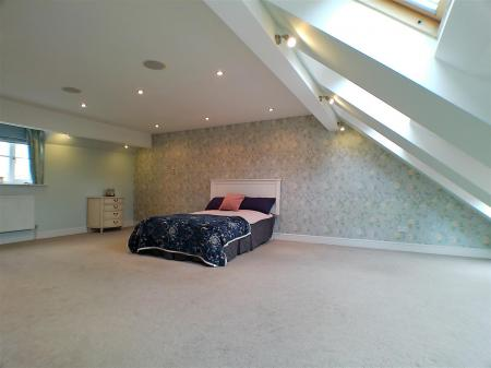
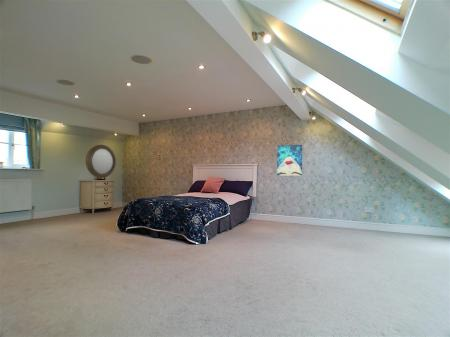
+ wall art (289, 160)
+ home mirror (102, 161)
